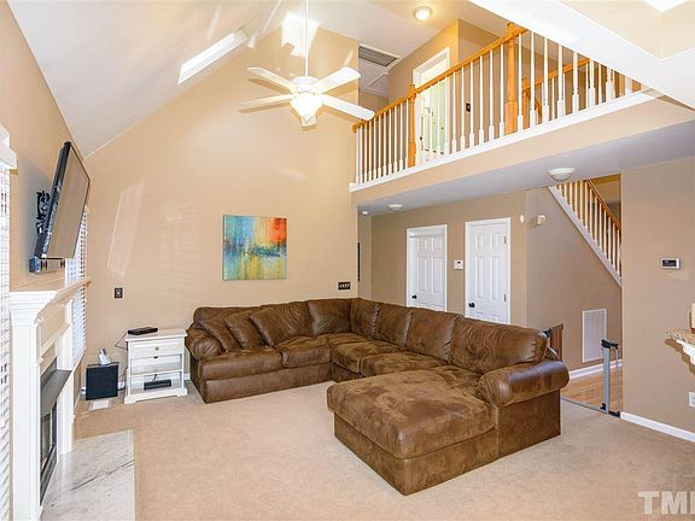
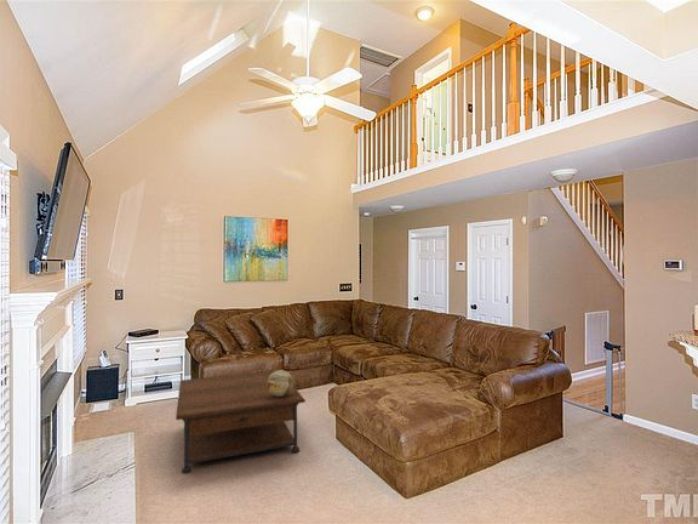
+ coffee table (238, 414)
+ decorative sphere (280, 382)
